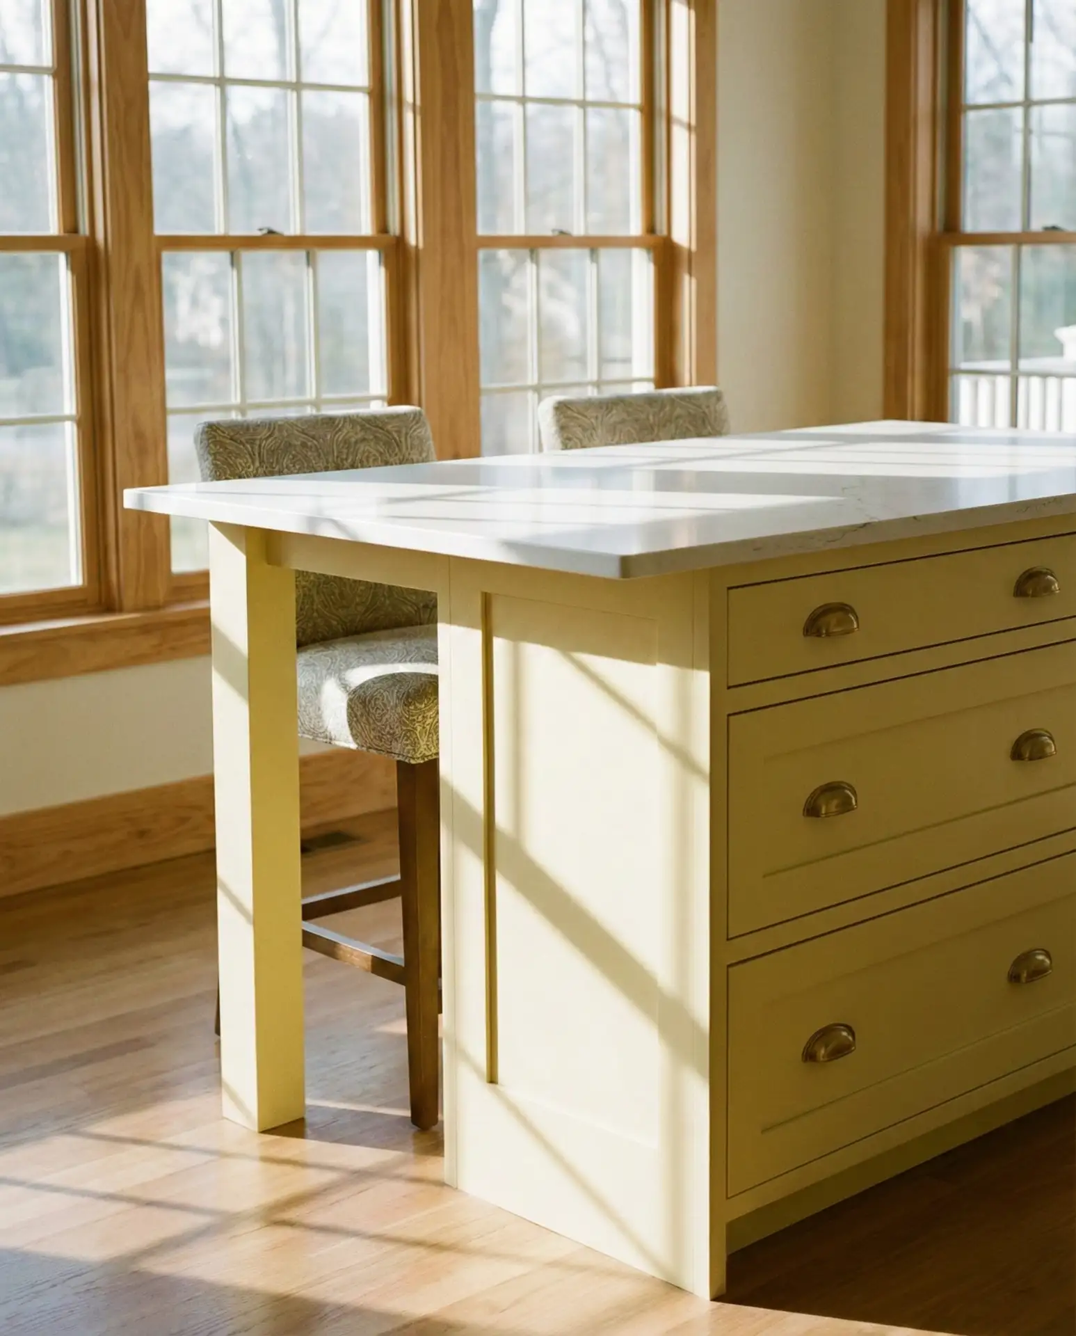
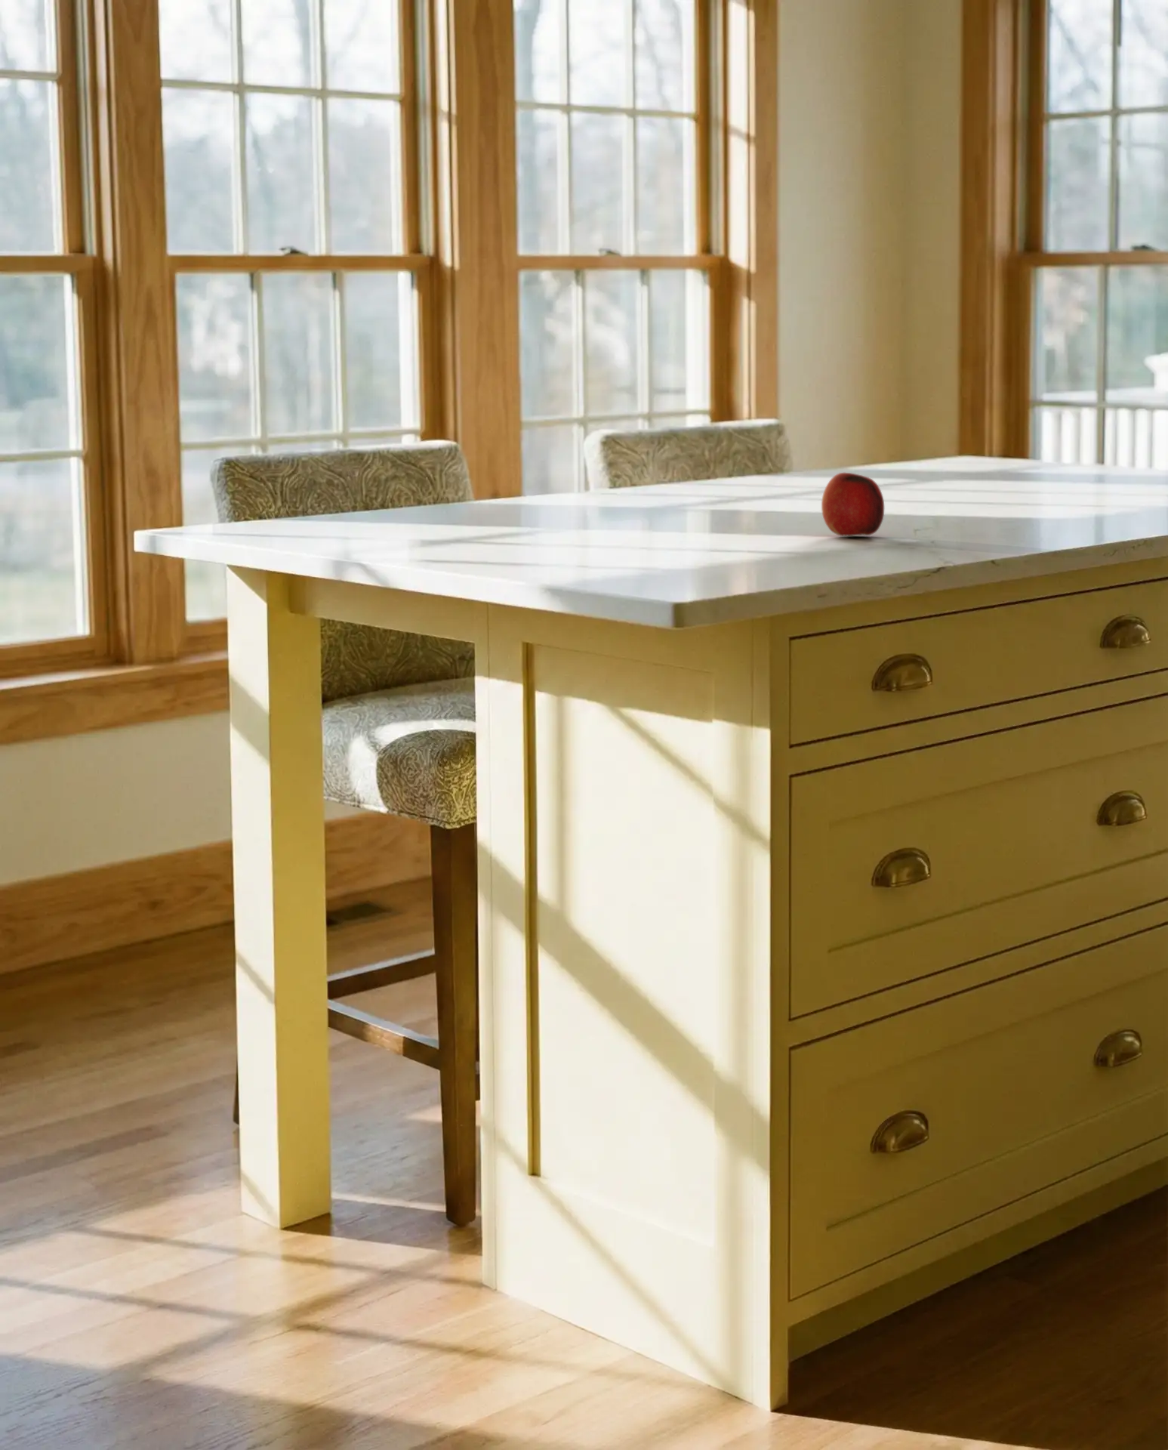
+ fruit (852, 503)
